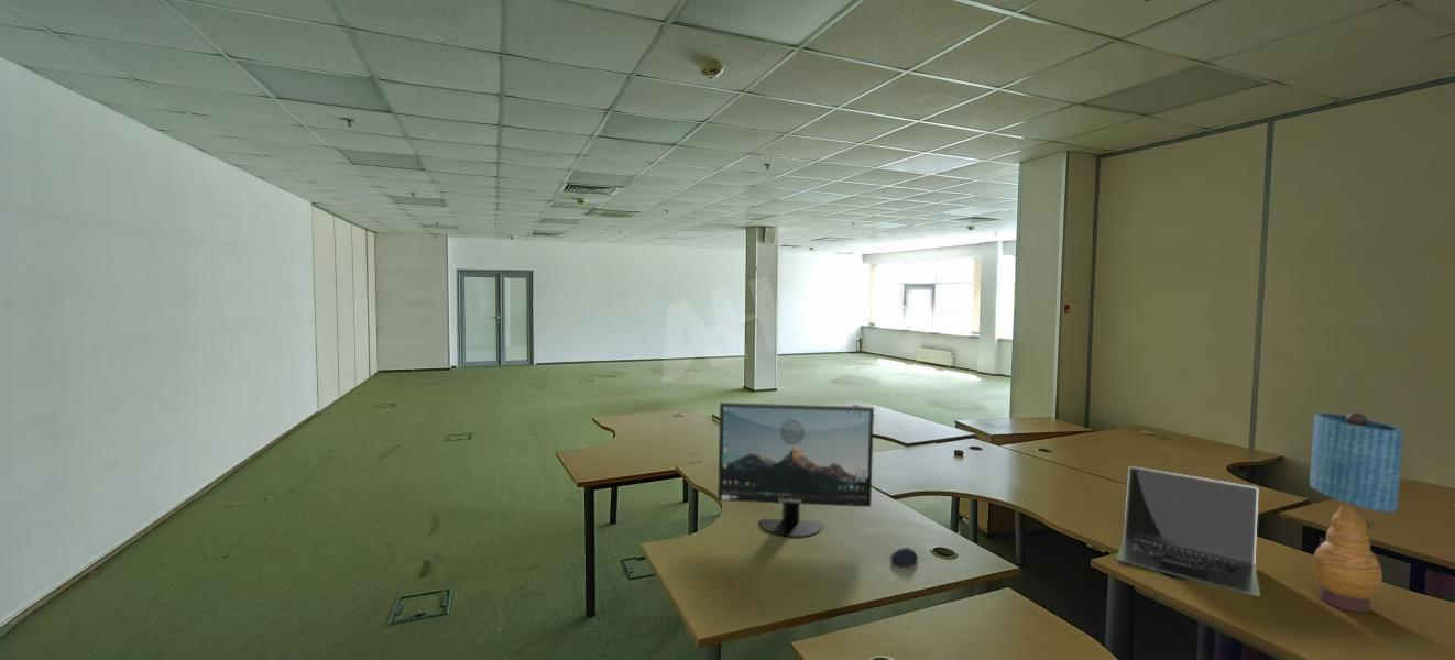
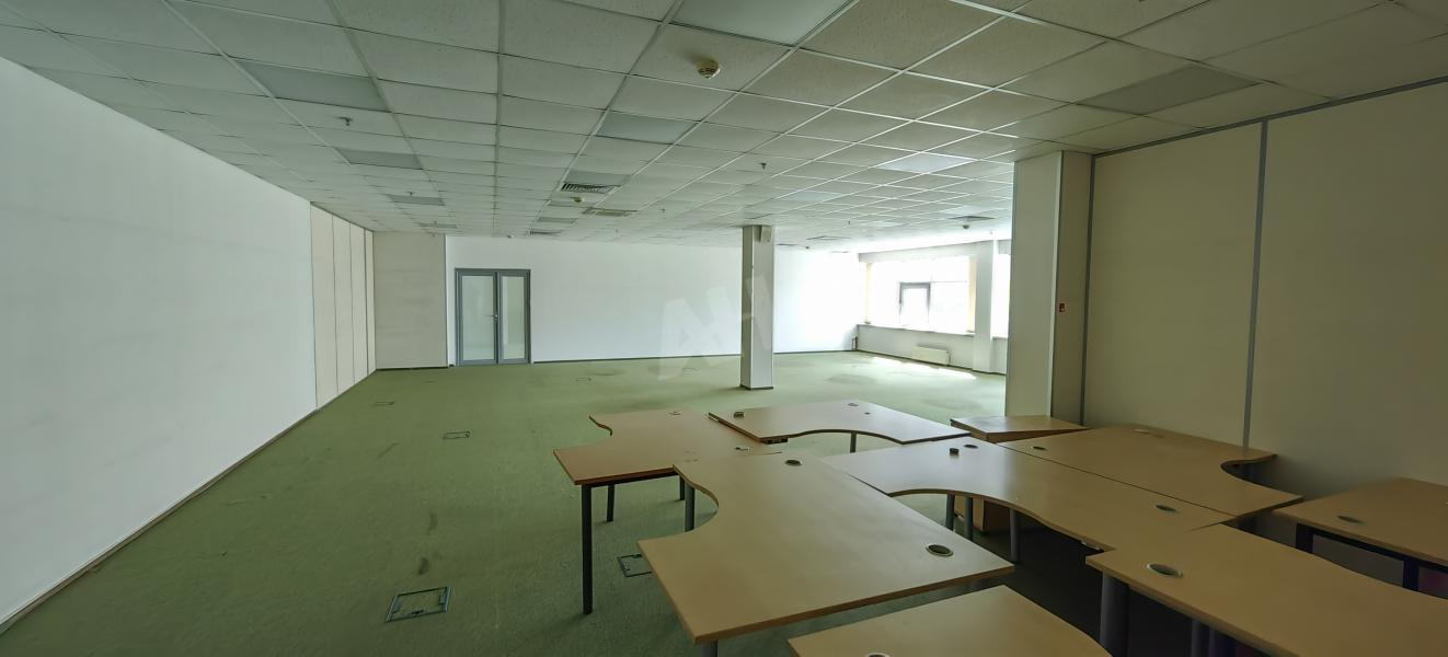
- laptop (1186, 524)
- monitor (794, 466)
- table lamp (1348, 507)
- computer mouse (904, 554)
